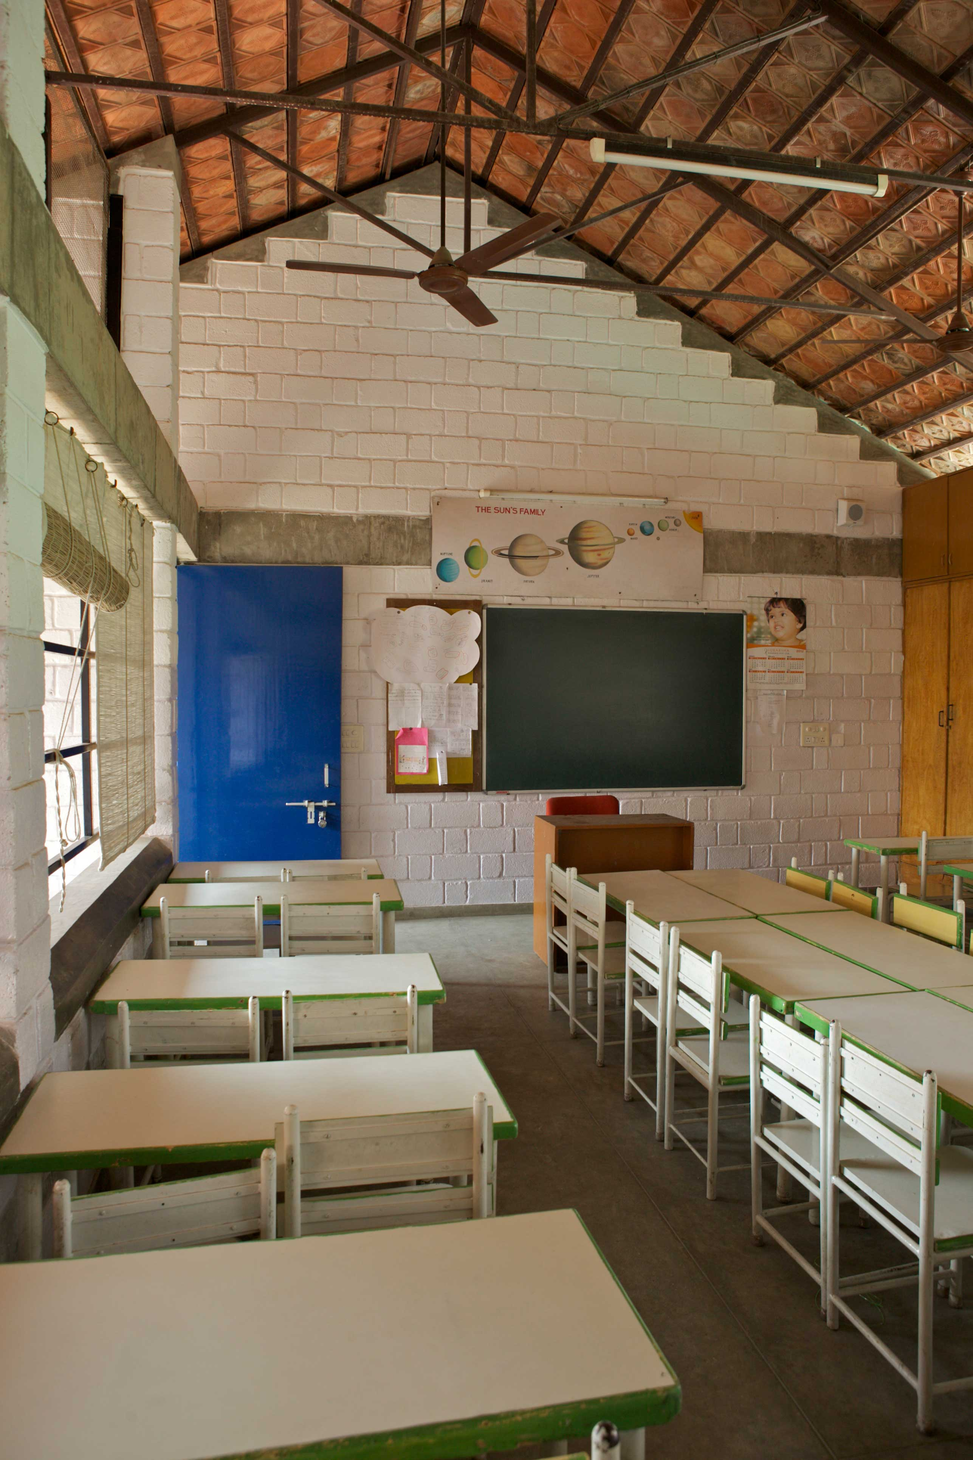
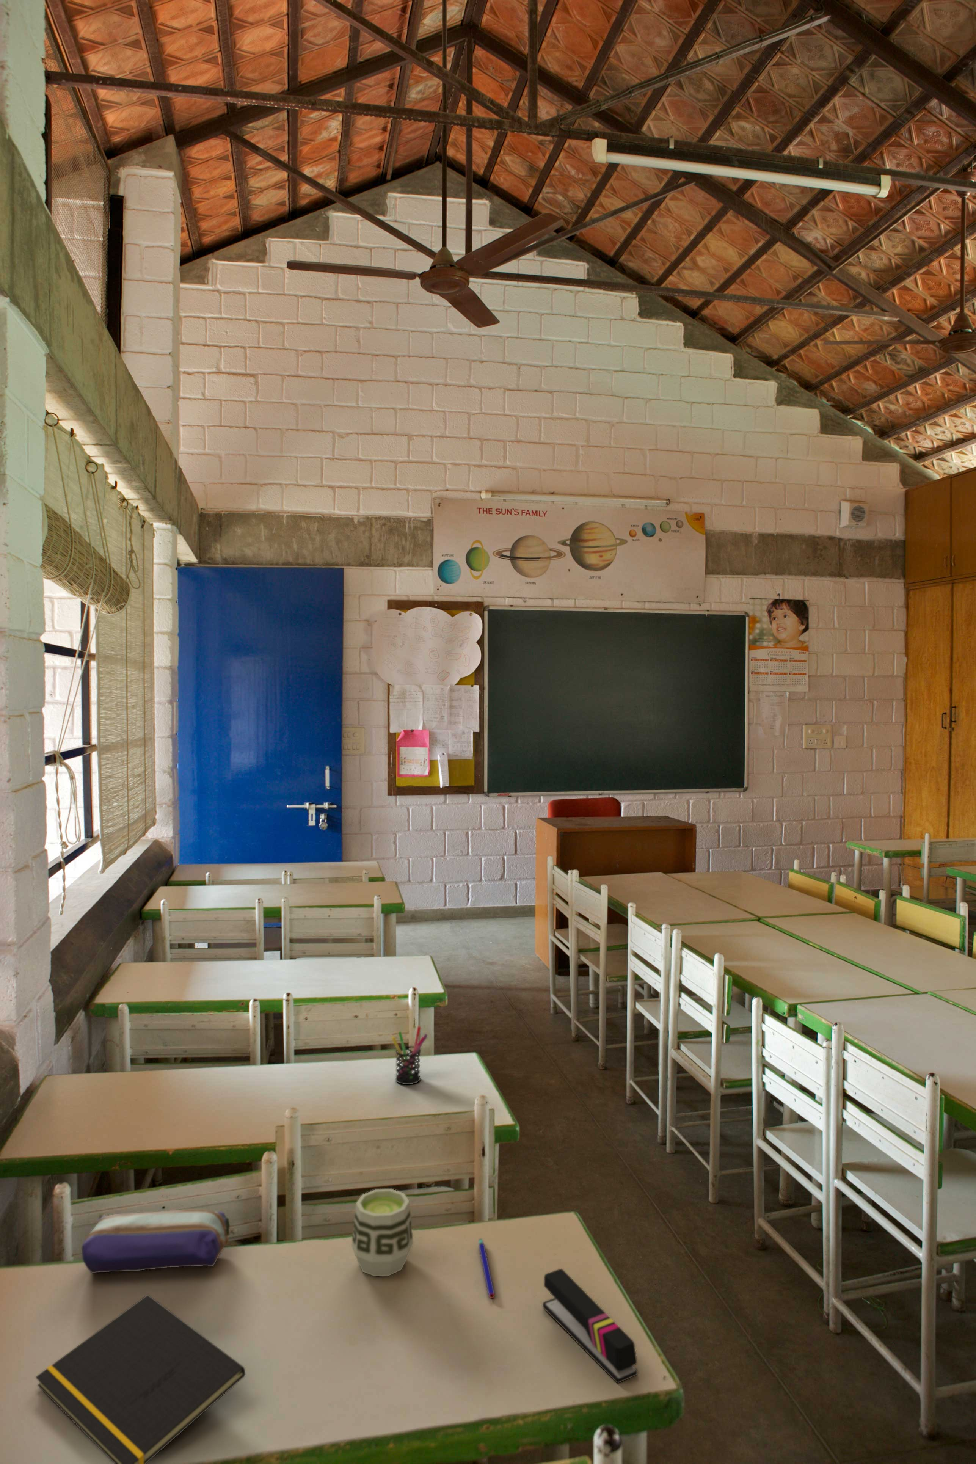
+ pen (486, 1267)
+ notepad (139, 1376)
+ cup (382, 1232)
+ pencil case (157, 1241)
+ stapler (588, 1321)
+ pen holder (408, 1053)
